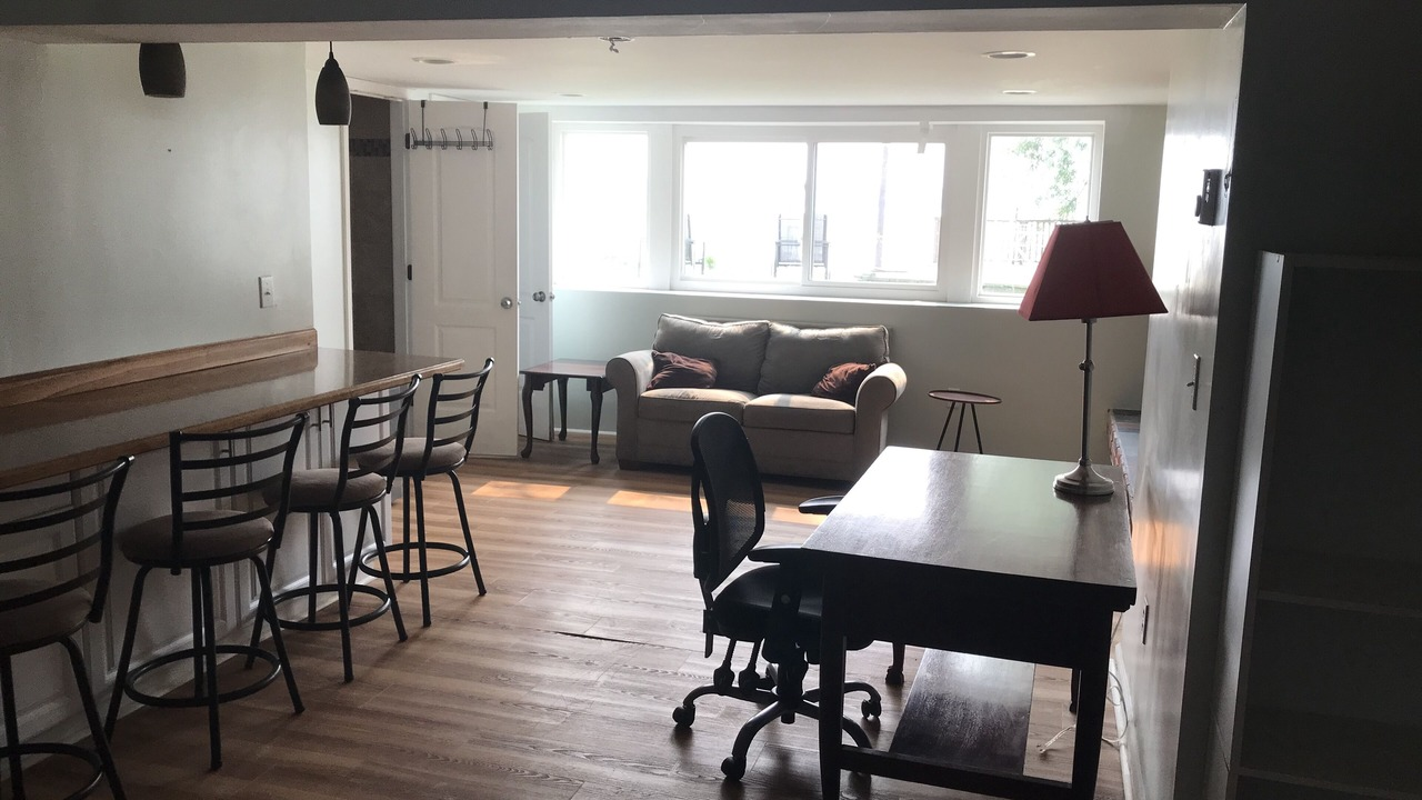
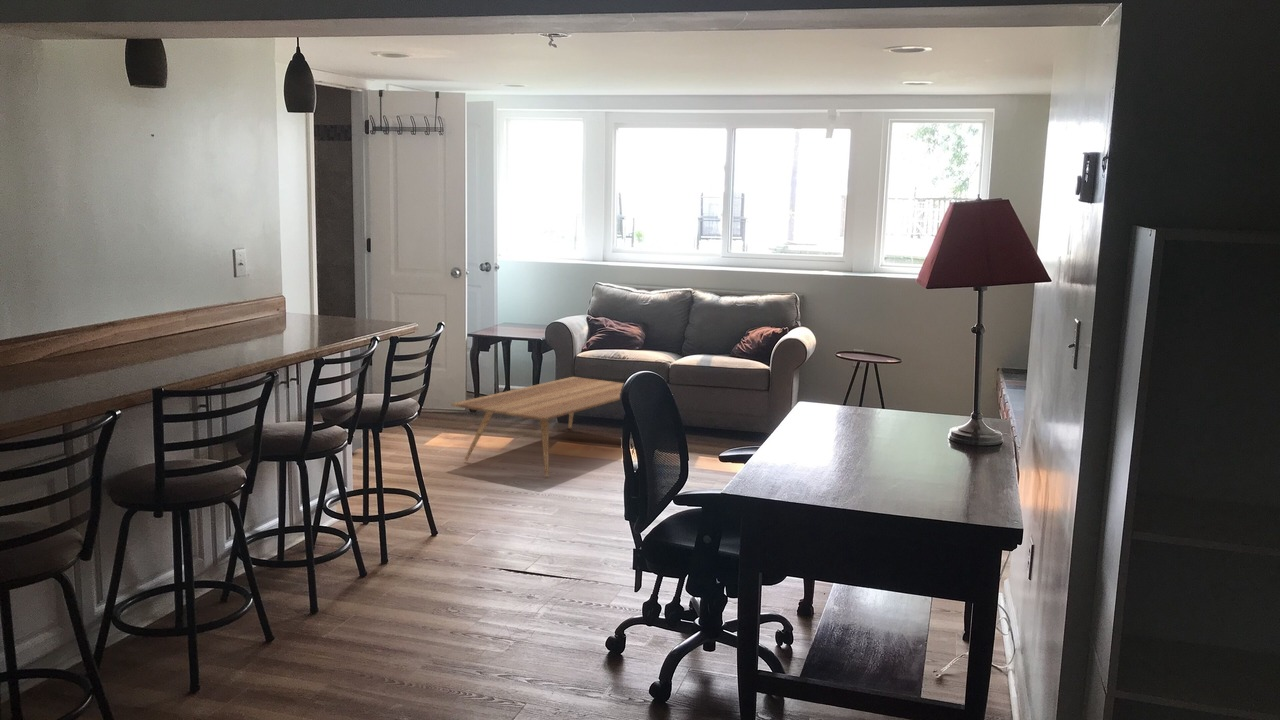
+ coffee table (559, 416)
